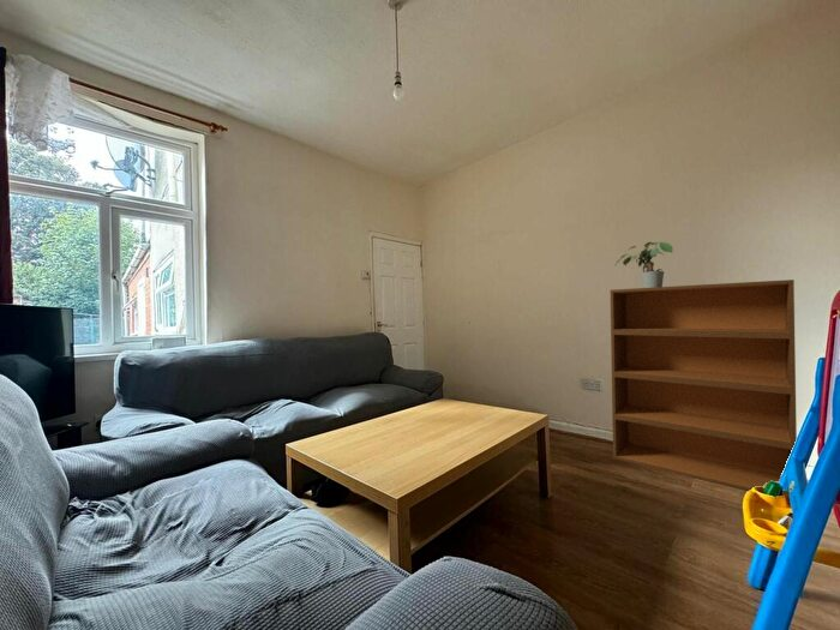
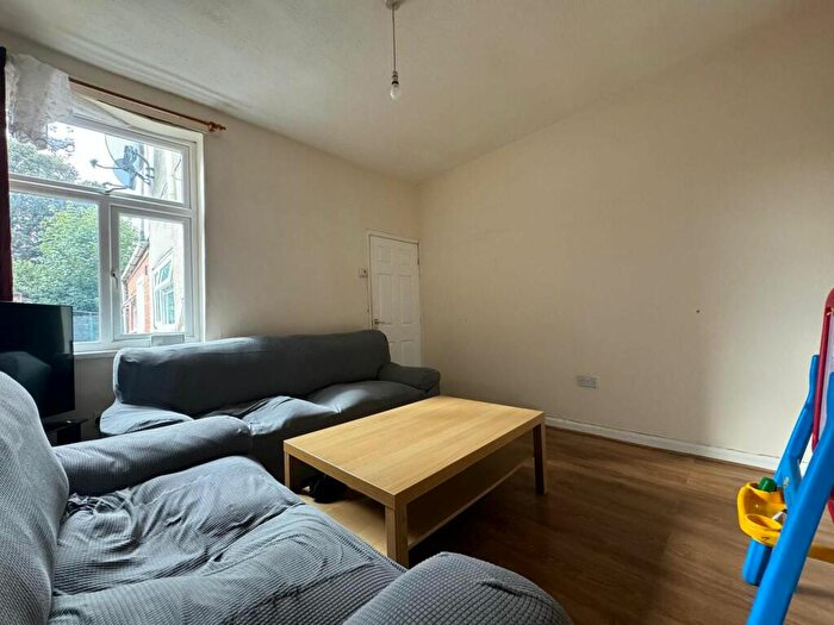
- bookshelf (694, 377)
- potted plant (644, 265)
